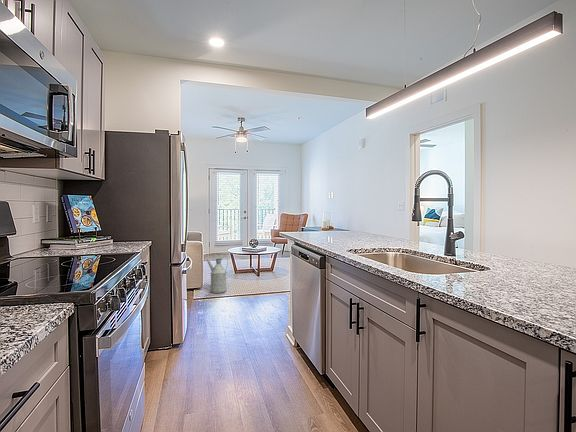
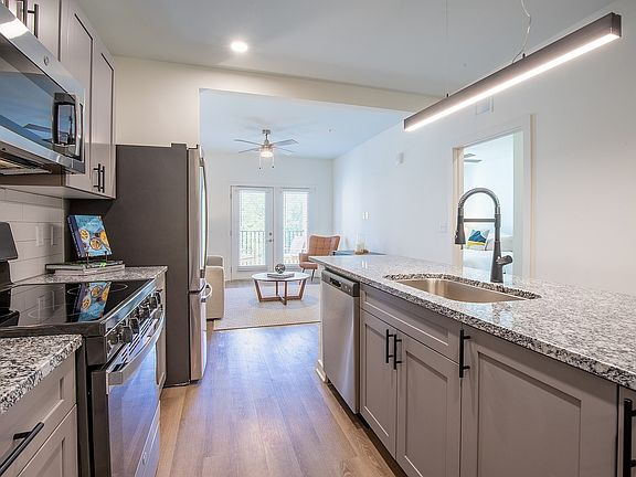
- watering can (217, 274)
